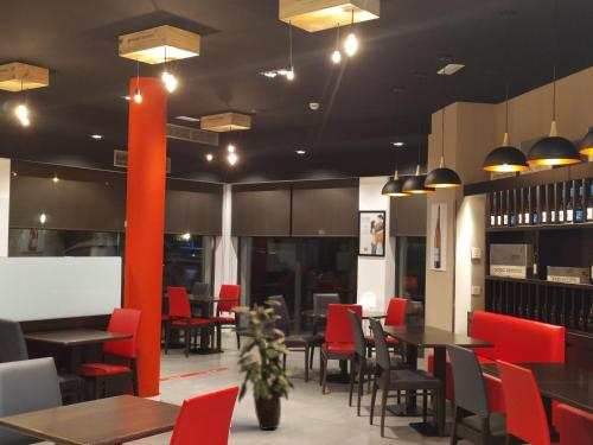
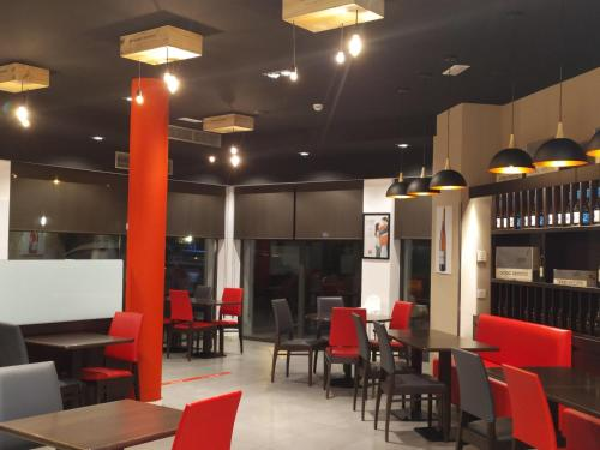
- indoor plant (263, 364)
